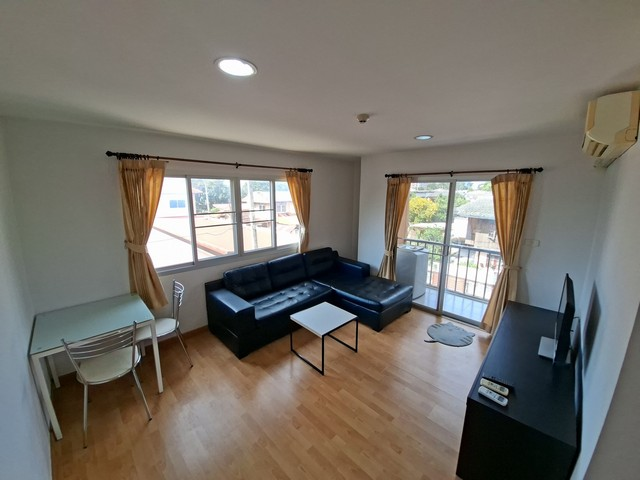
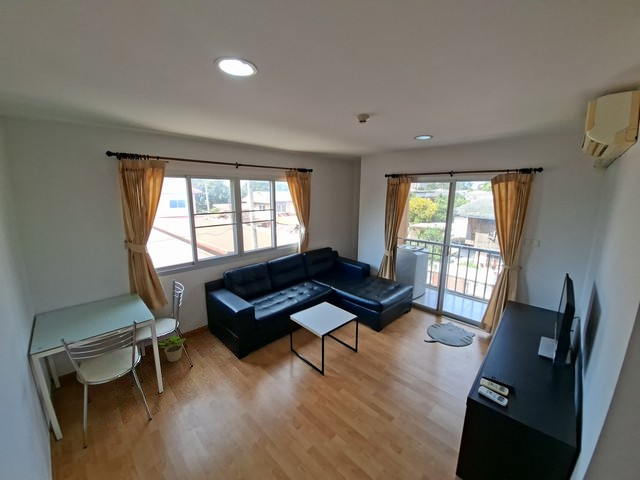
+ potted plant (172, 346)
